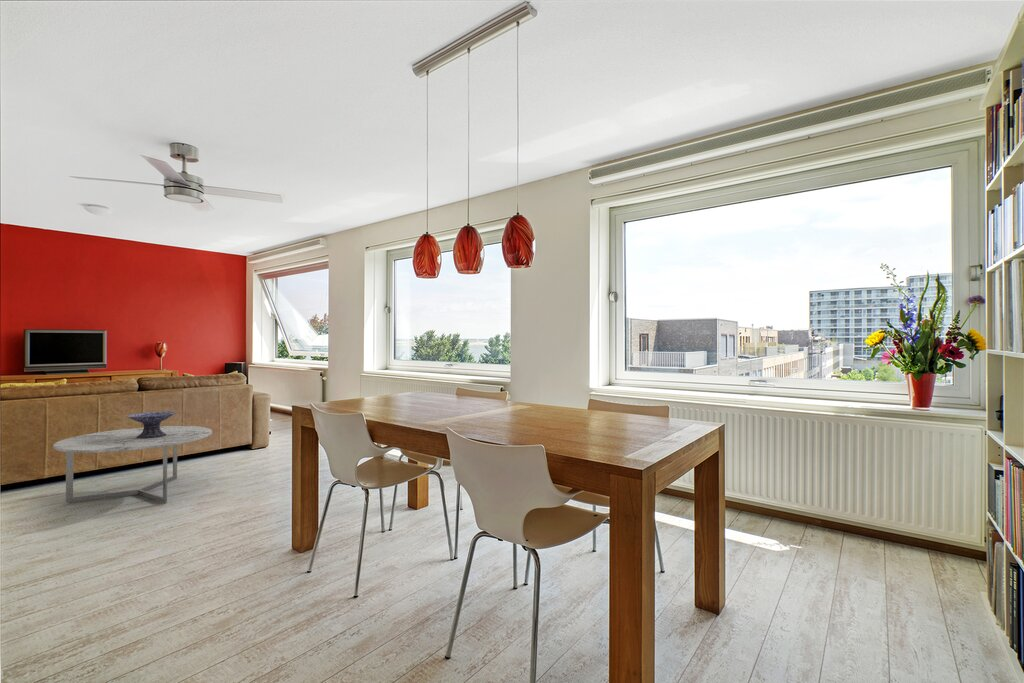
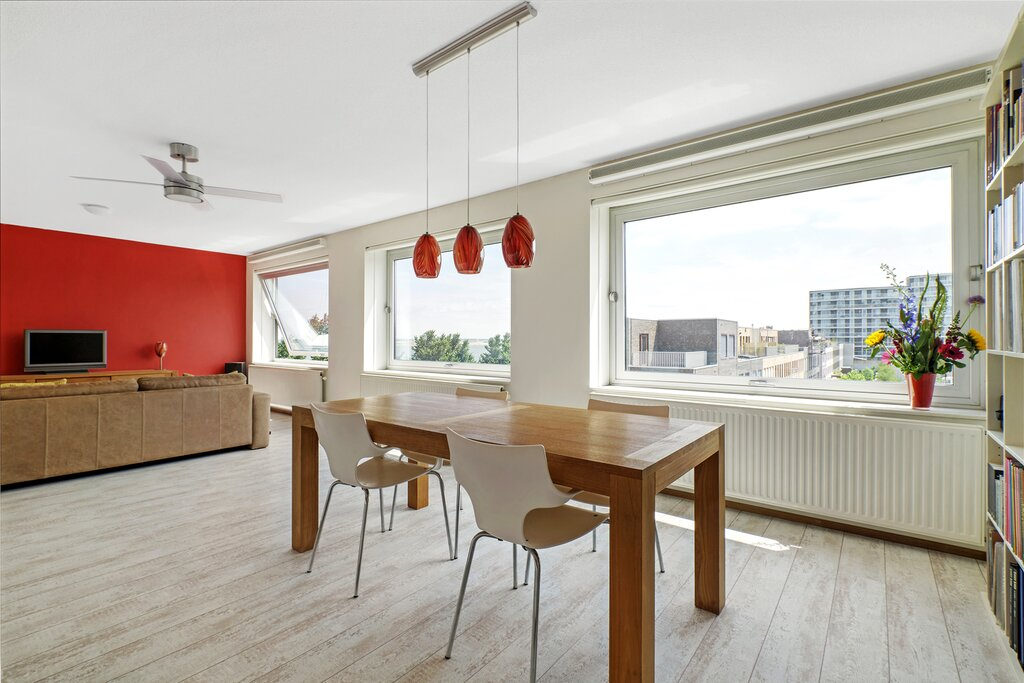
- coffee table (138, 449)
- decorative bowl (151, 424)
